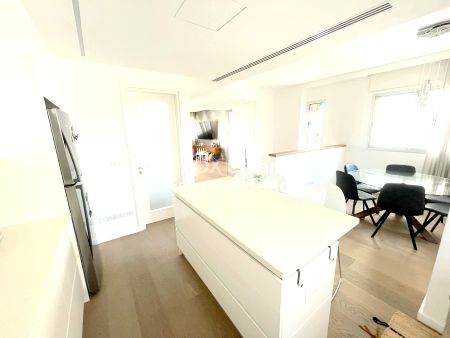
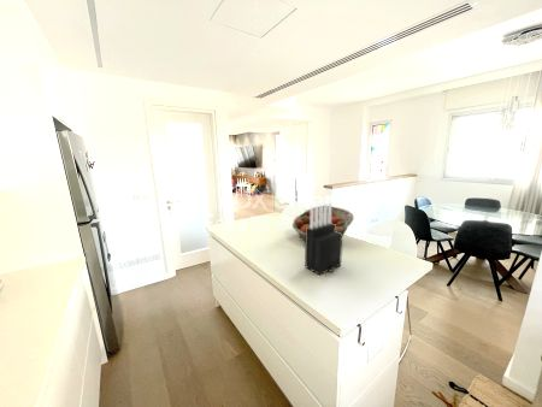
+ fruit basket (318, 223)
+ knife block (325, 237)
